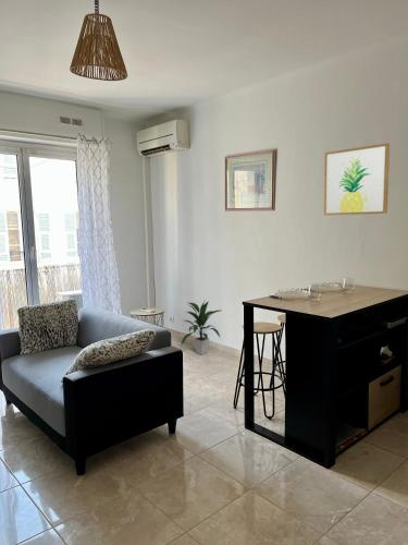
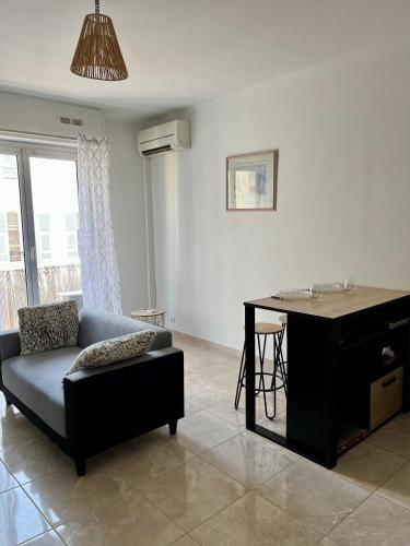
- wall art (355, 181)
- indoor plant (199, 326)
